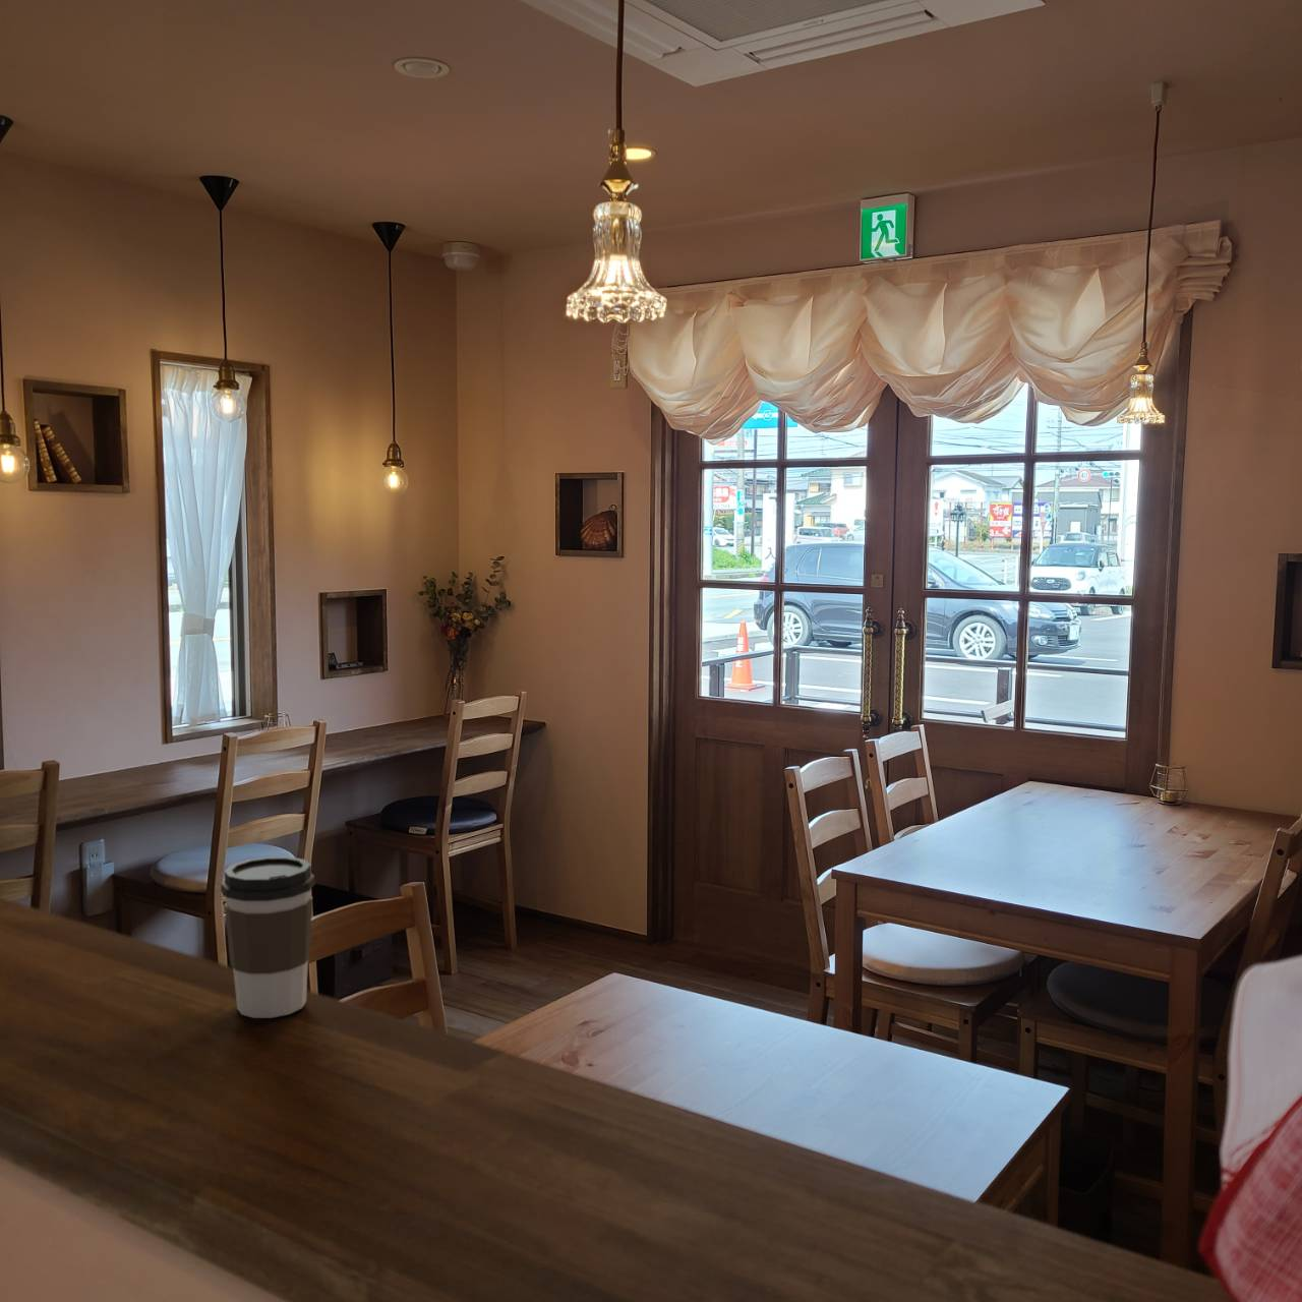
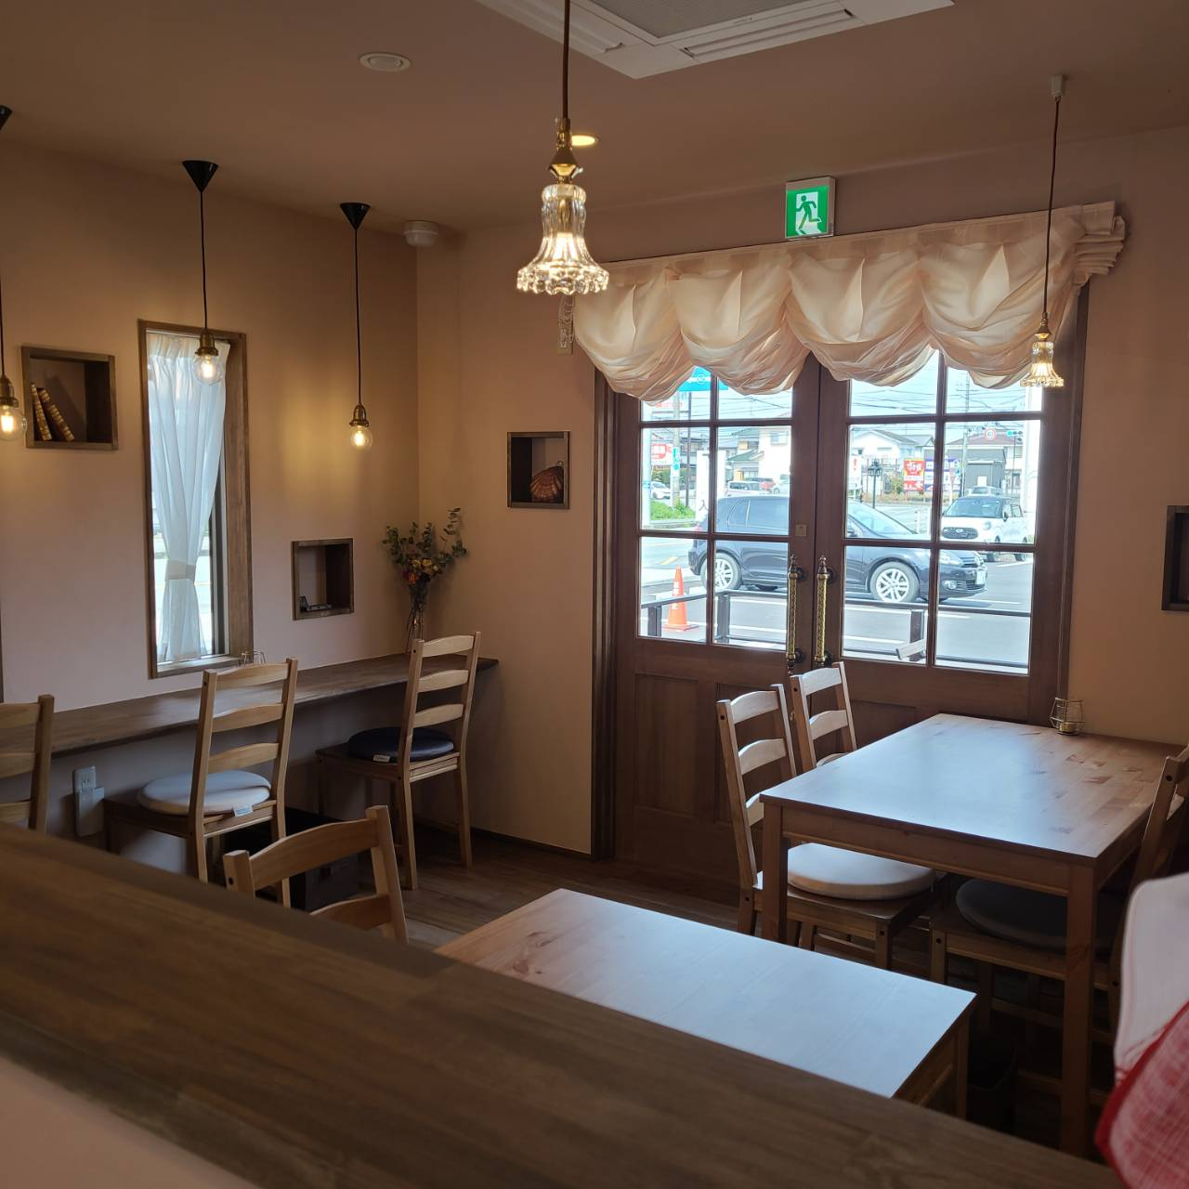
- coffee cup (269, 936)
